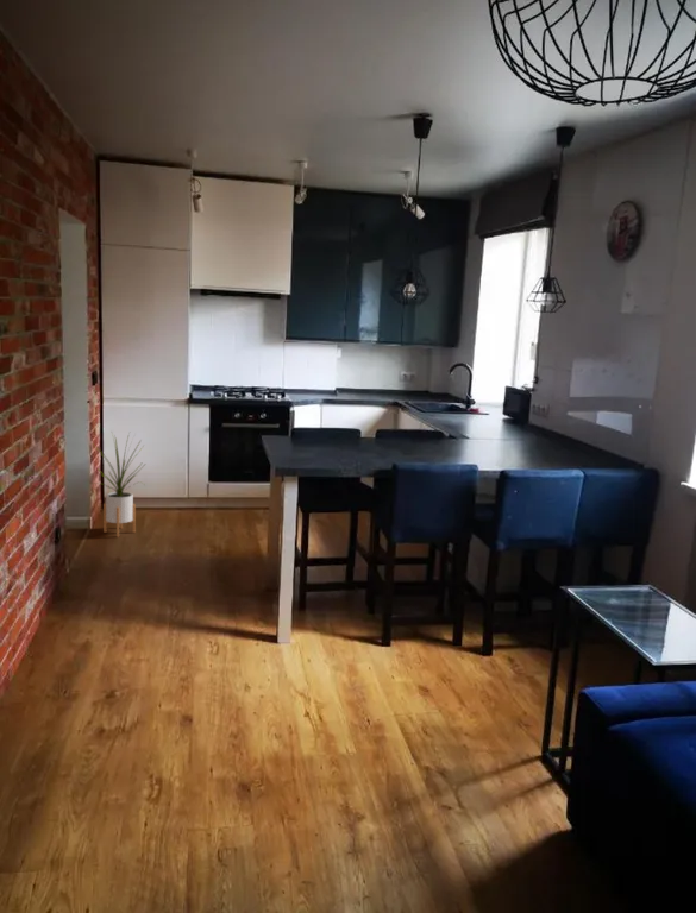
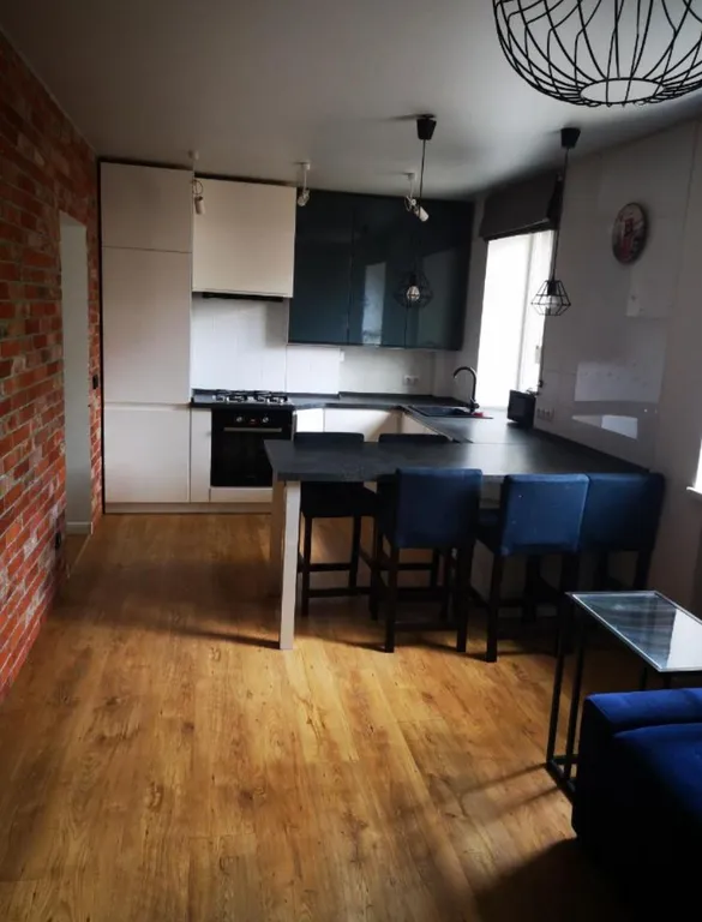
- house plant (118, 483)
